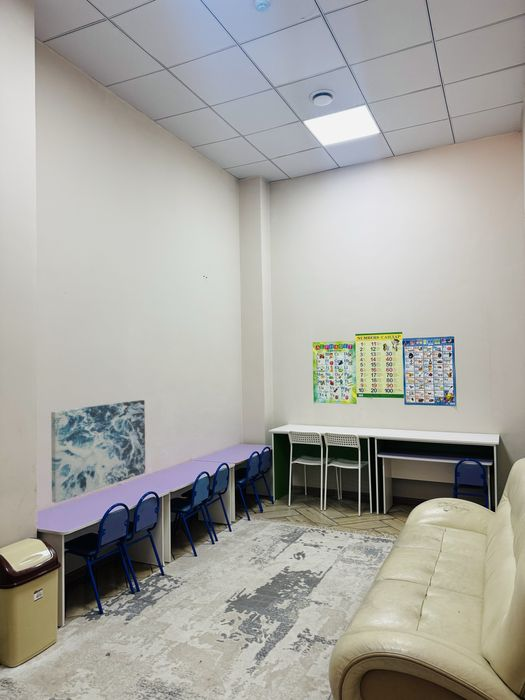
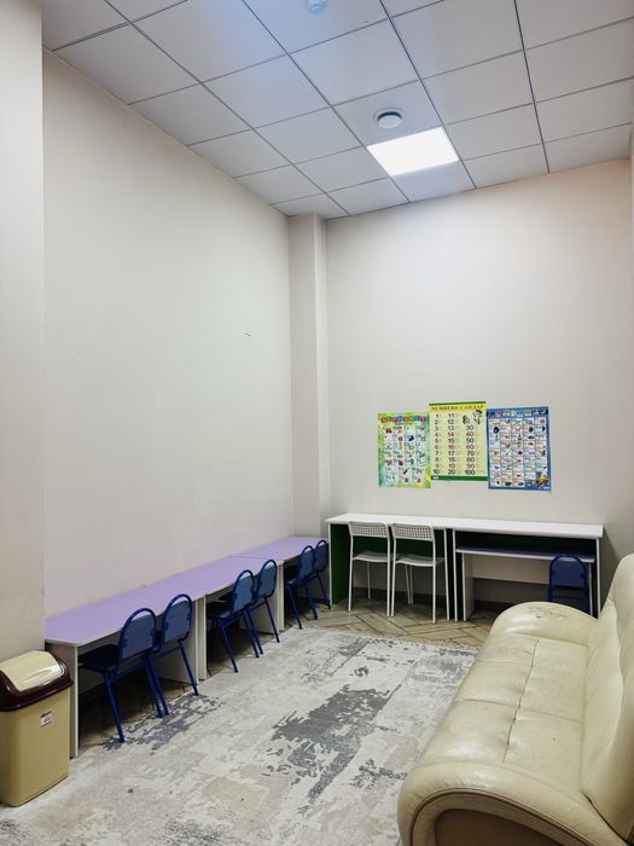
- wall art (103, 445)
